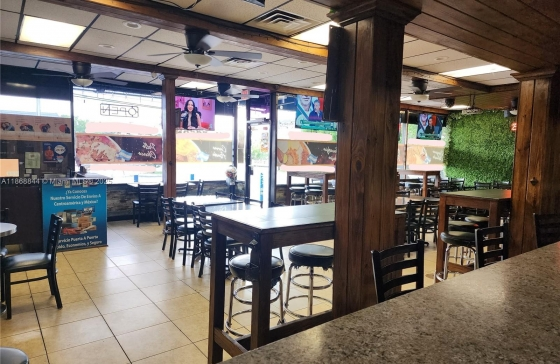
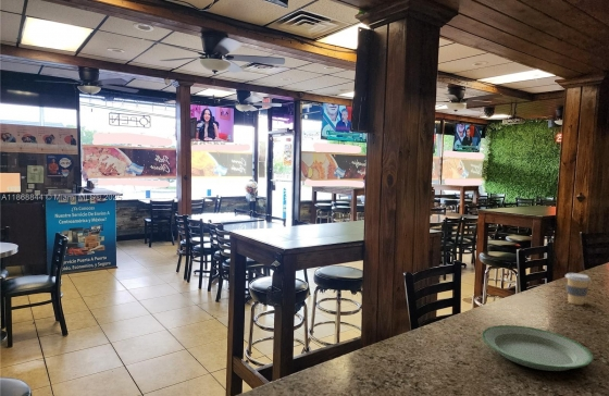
+ coffee cup (576, 288)
+ plate (533, 348)
